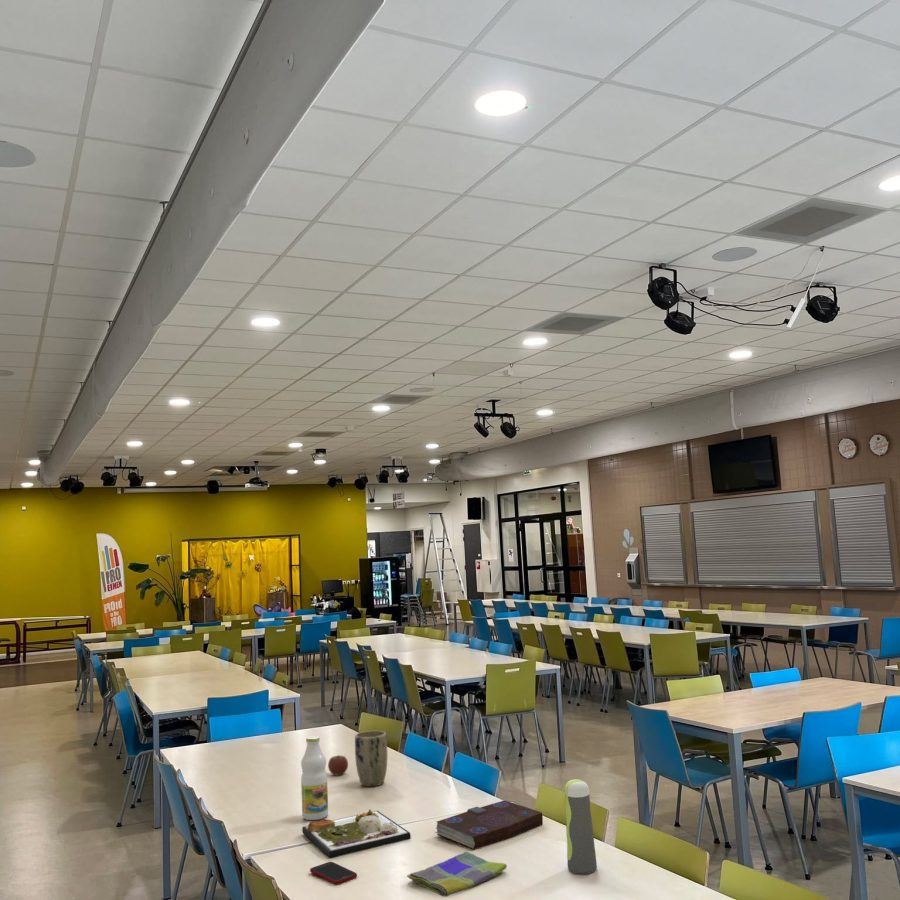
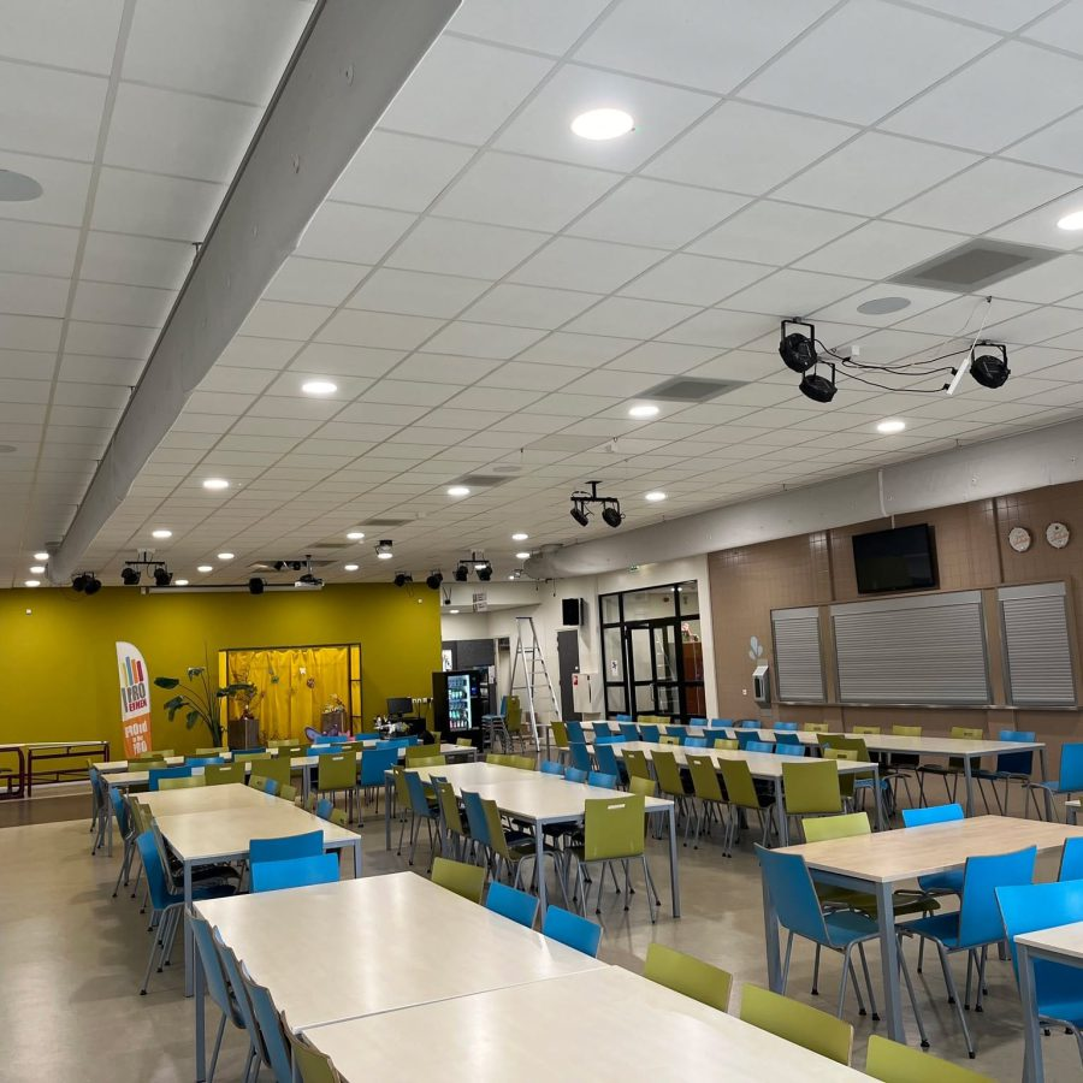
- cell phone (333, 872)
- dish towel (457, 872)
- water bottle (579, 824)
- book (489, 822)
- bottle (314, 776)
- apple (338, 764)
- plant pot (371, 758)
- dinner plate (355, 828)
